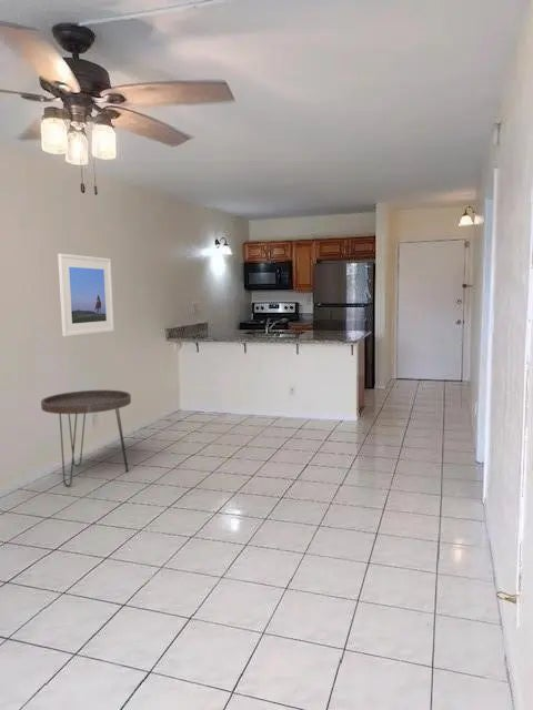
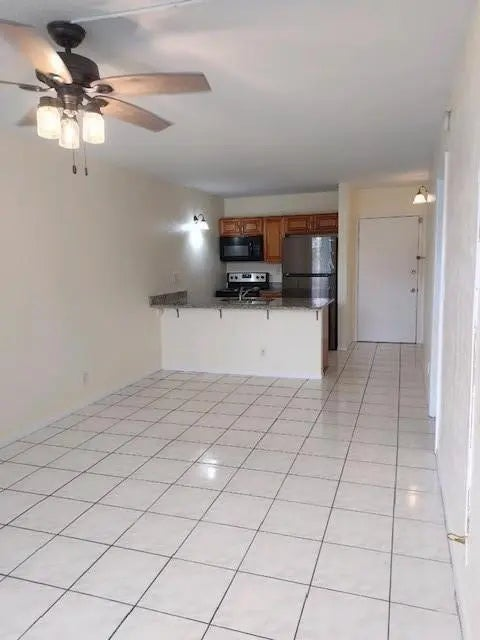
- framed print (88, 295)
- side table (82, 436)
